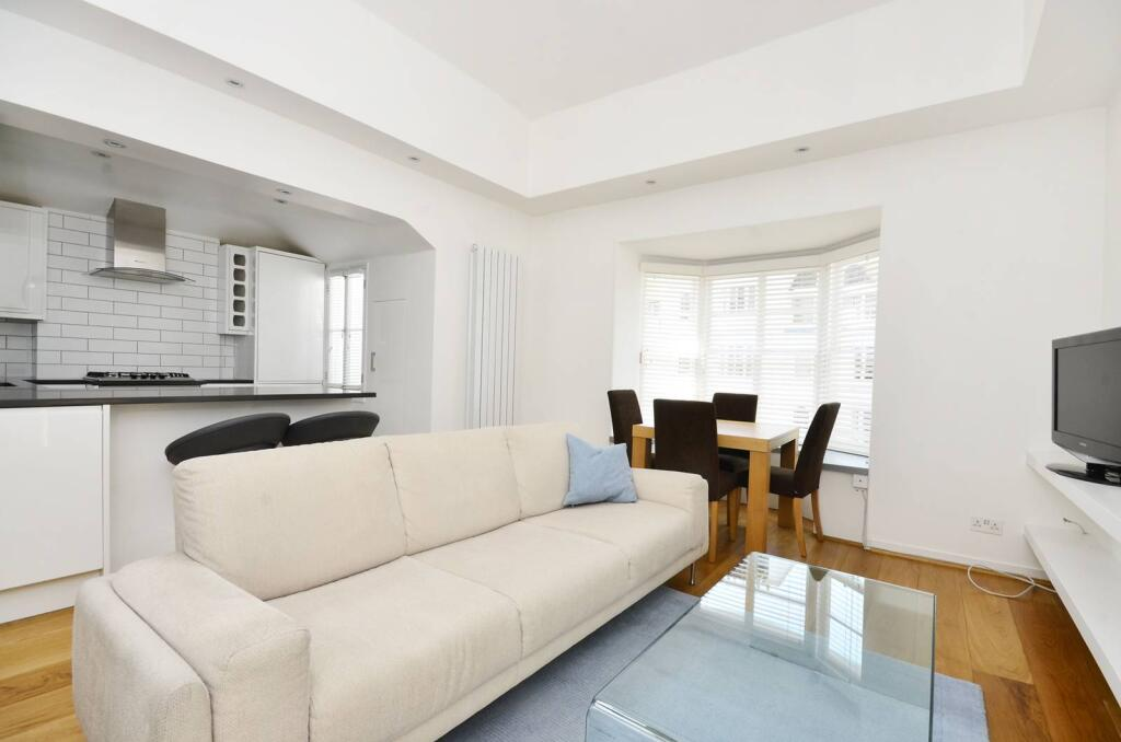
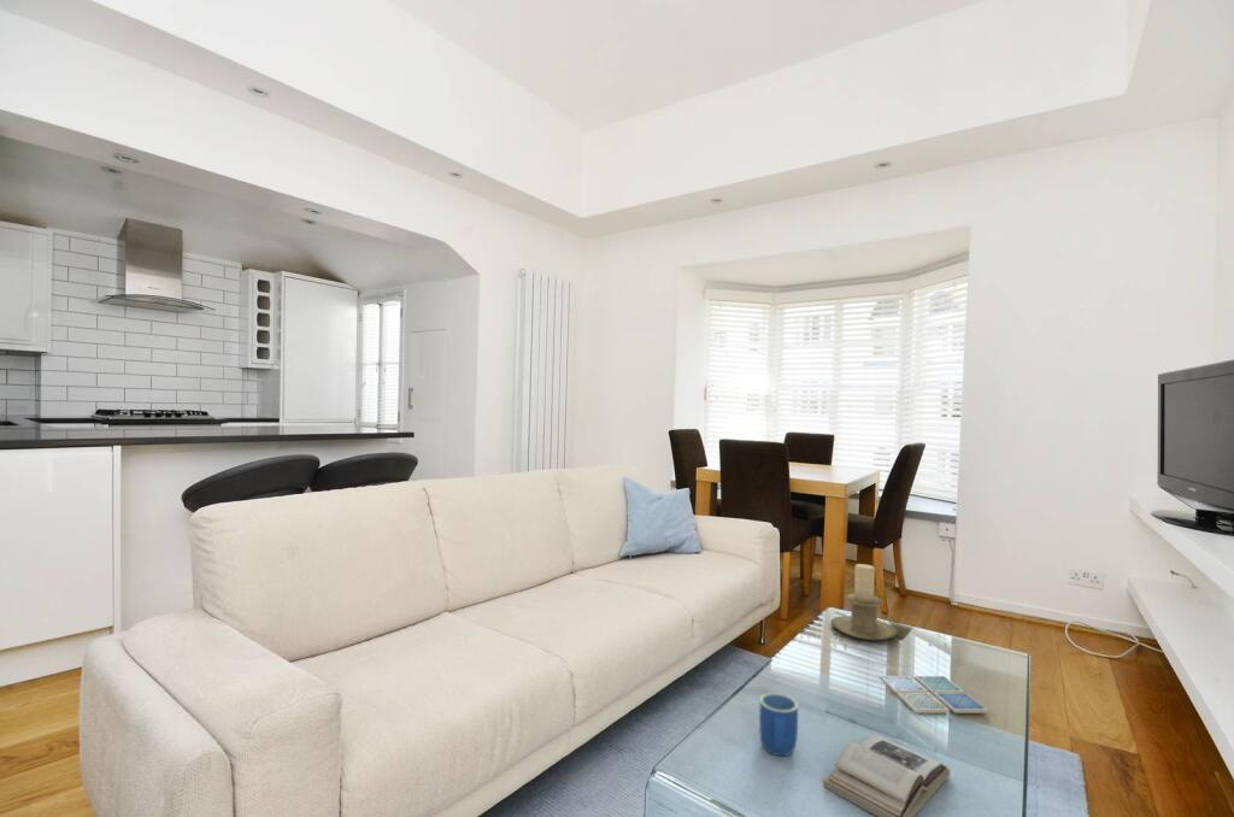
+ mug (777, 727)
+ drink coaster (930, 692)
+ book (887, 766)
+ candle holder (864, 598)
